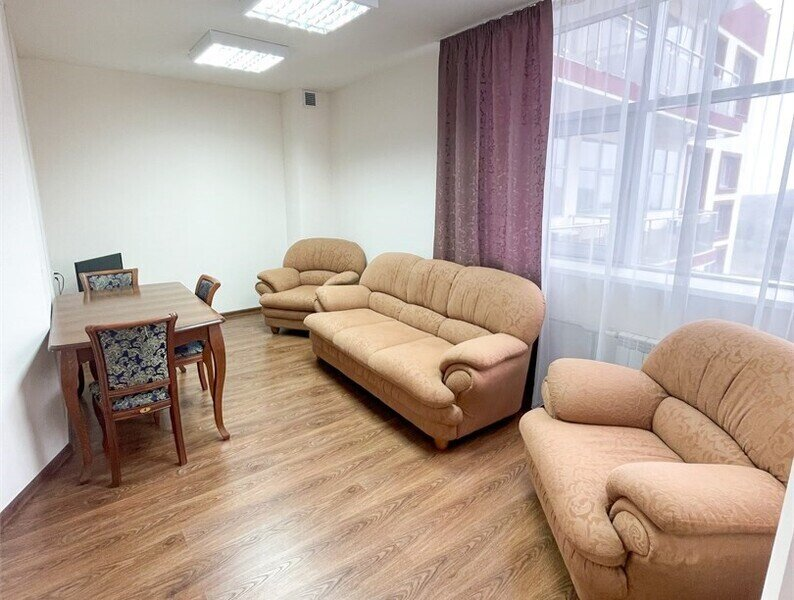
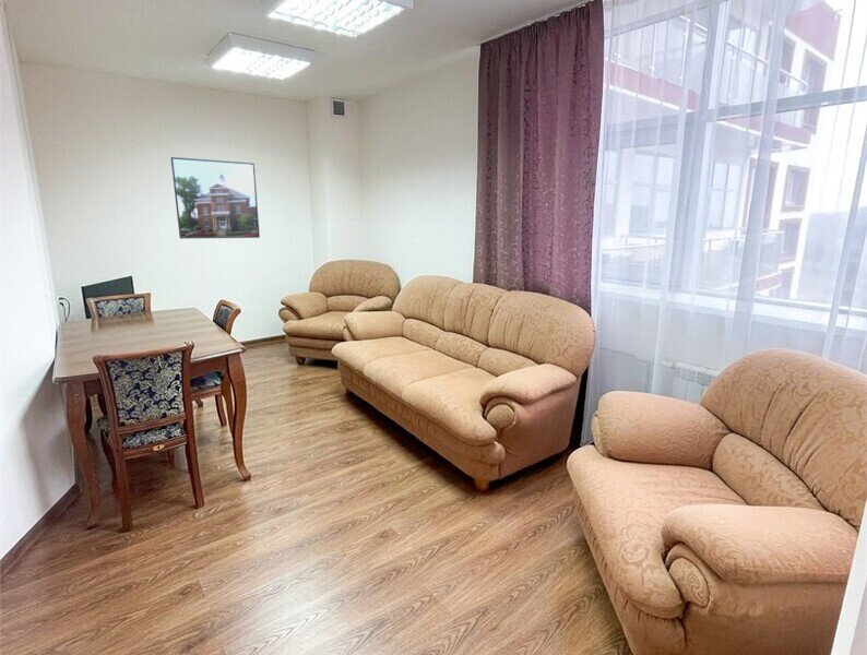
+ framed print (217, 200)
